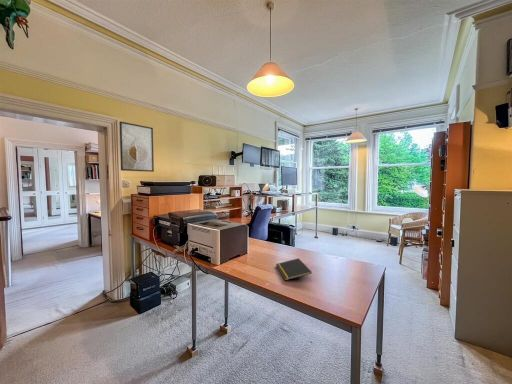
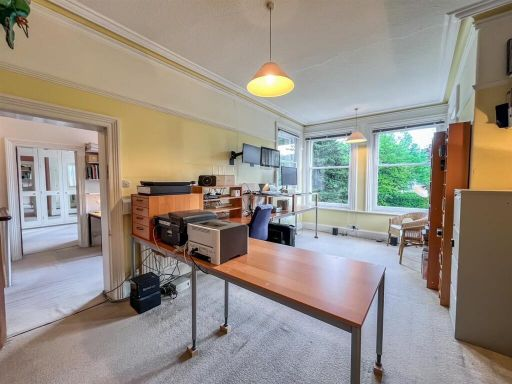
- notepad (292, 268)
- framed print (137, 148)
